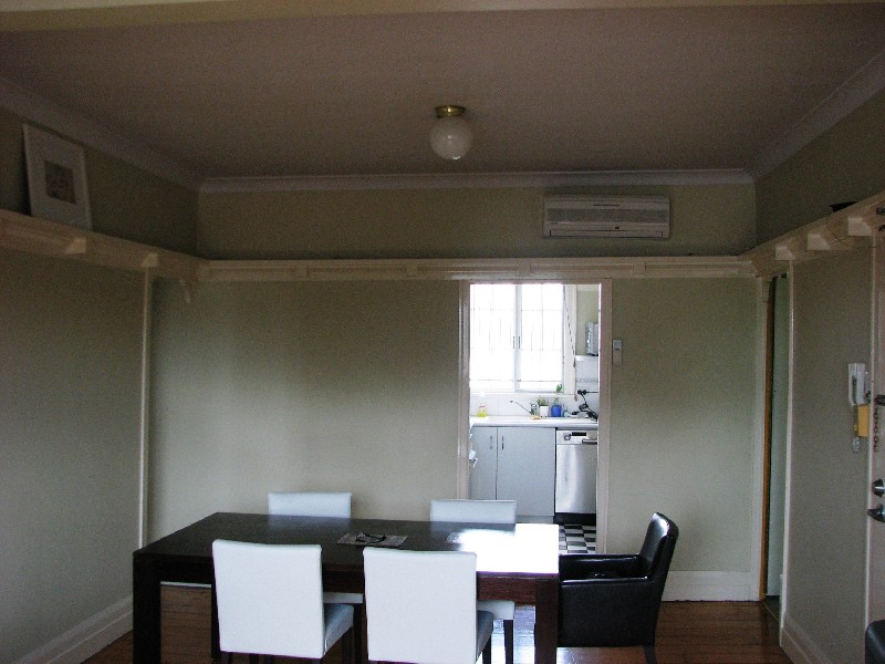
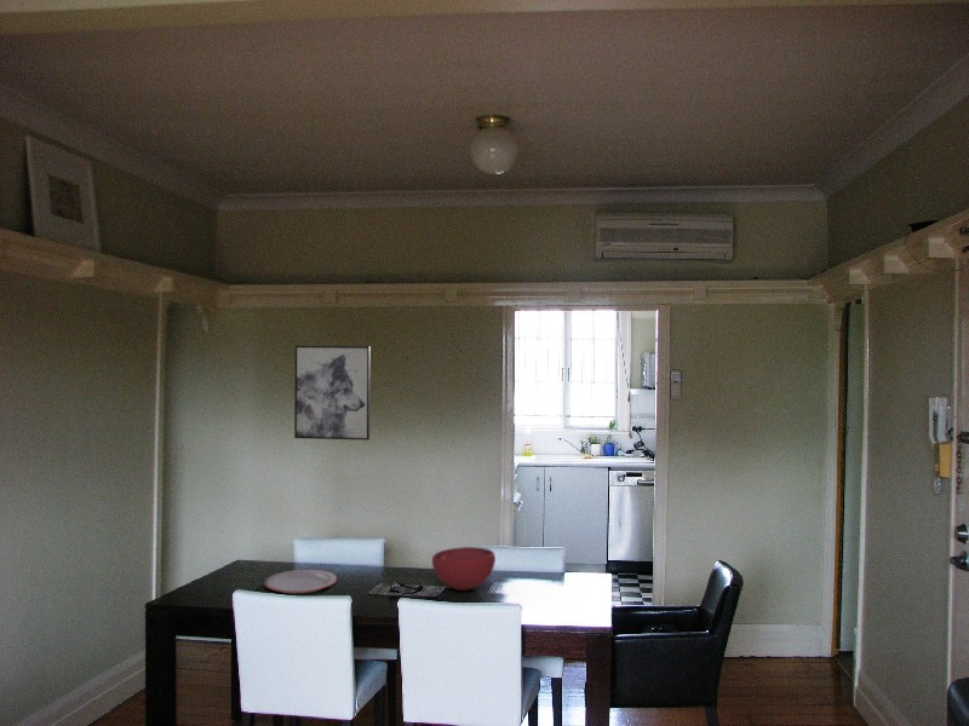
+ plate (300, 582)
+ bowl (463, 570)
+ wall art (332, 392)
